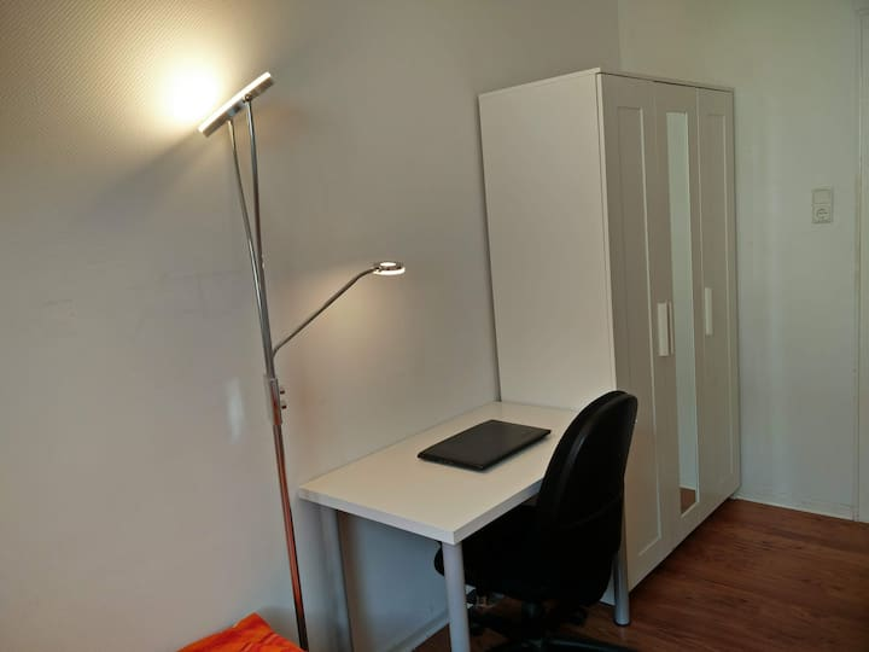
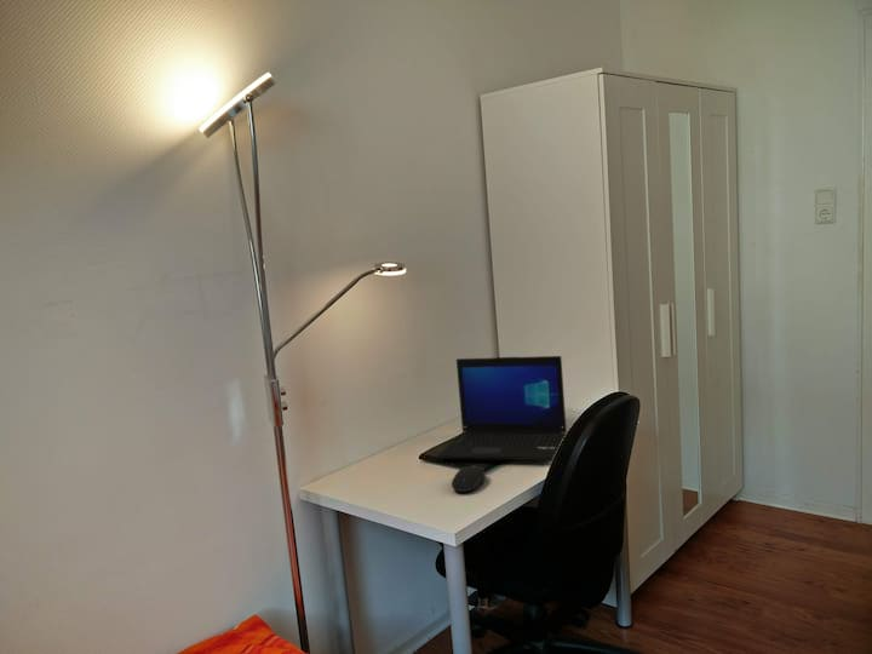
+ laptop (501, 406)
+ computer mouse (467, 477)
